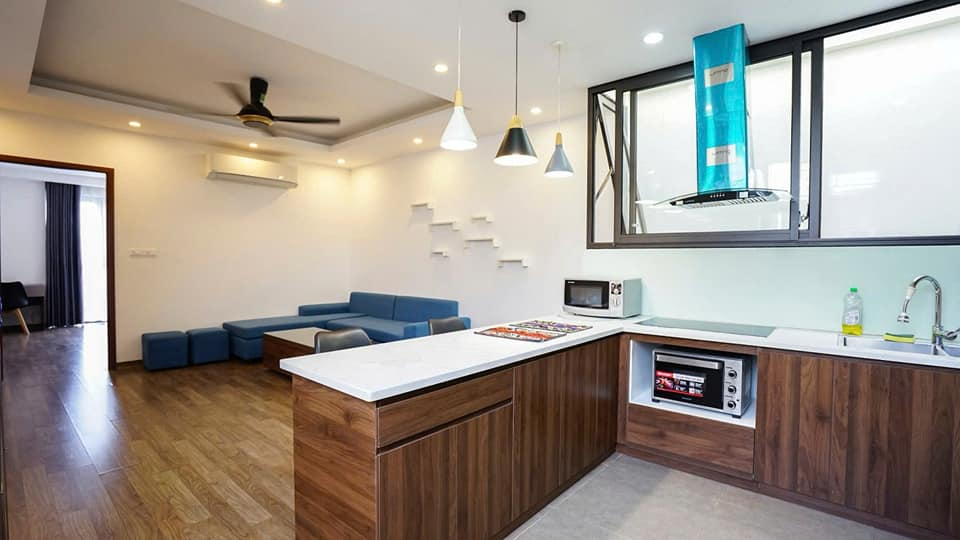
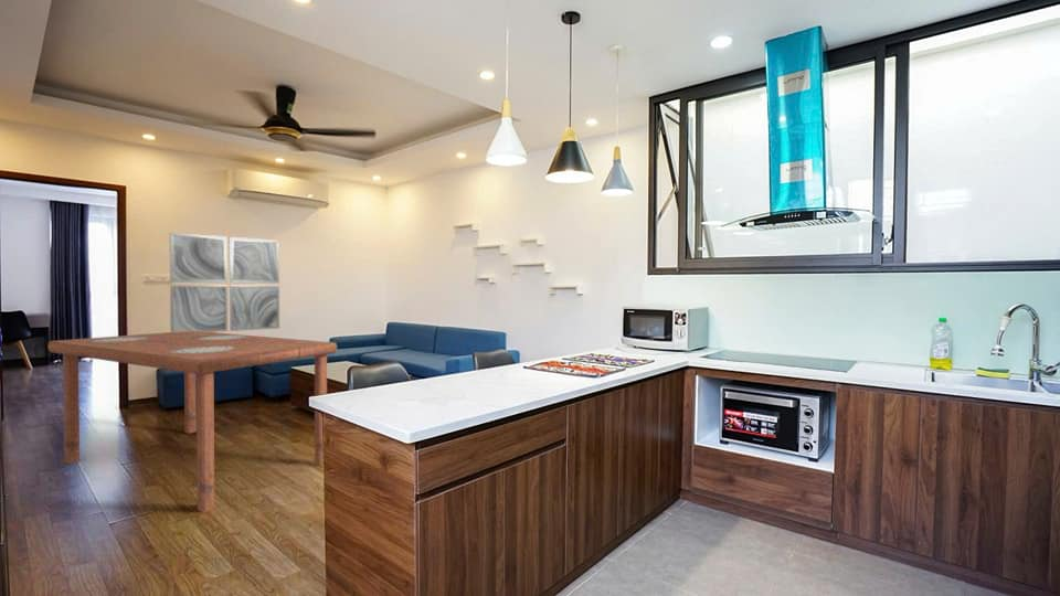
+ table (194, 402)
+ wall art (230, 281)
